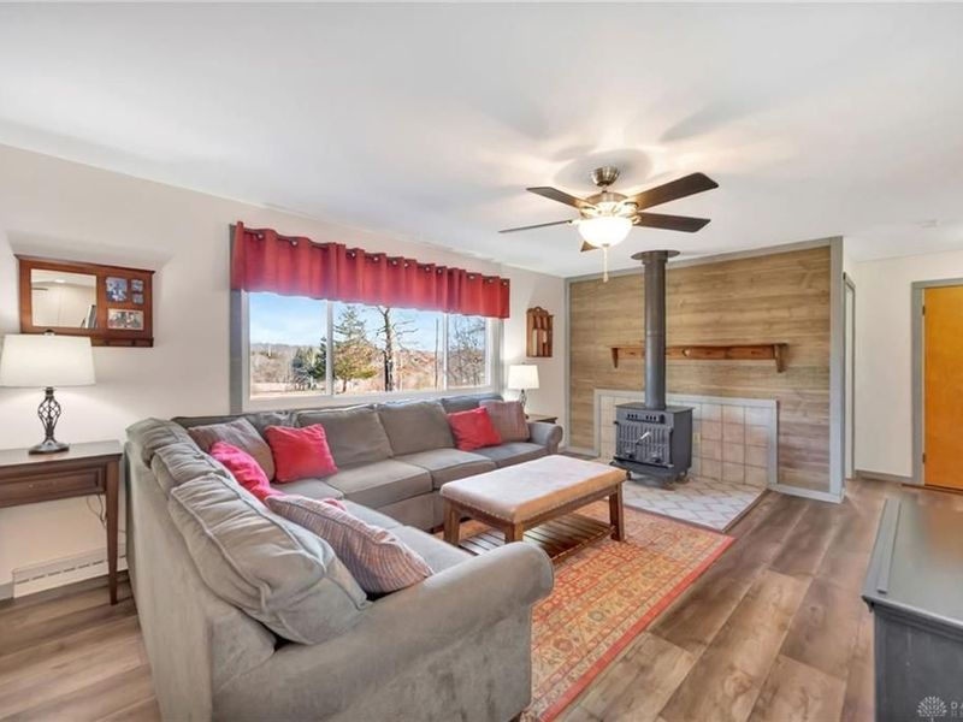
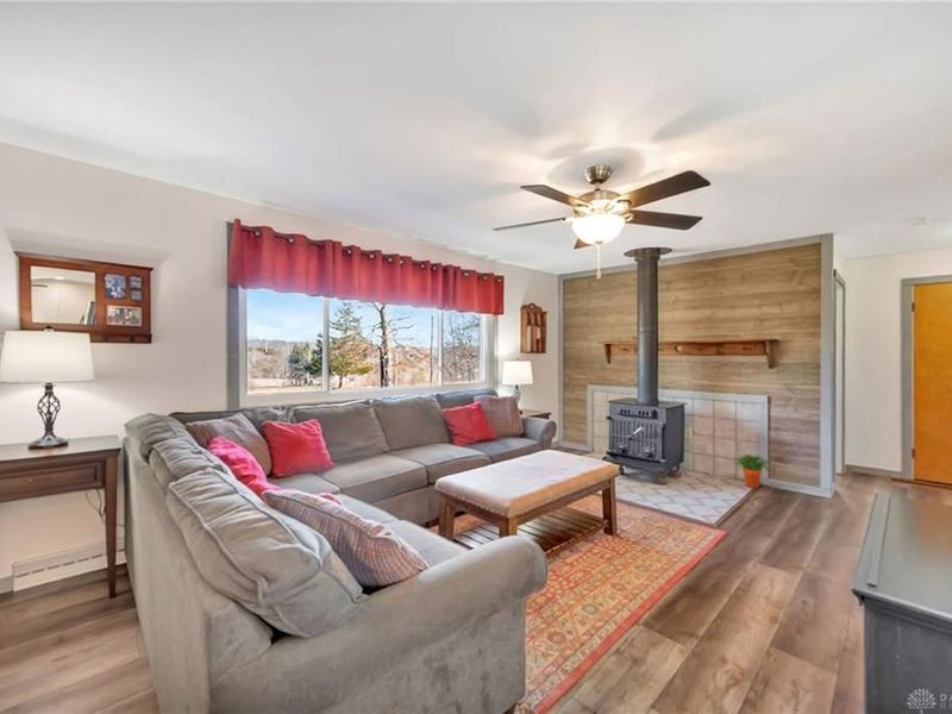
+ potted plant (751, 470)
